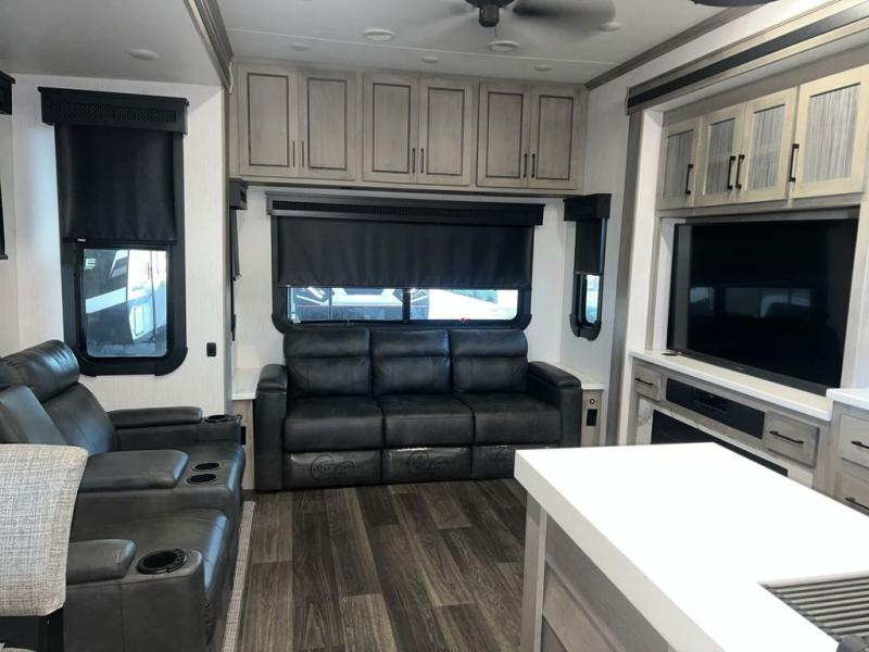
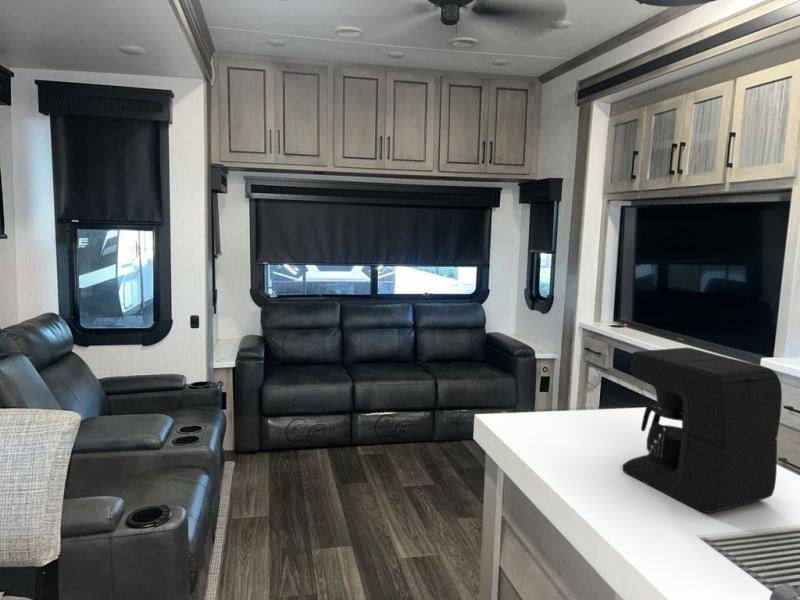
+ coffee maker (694, 421)
